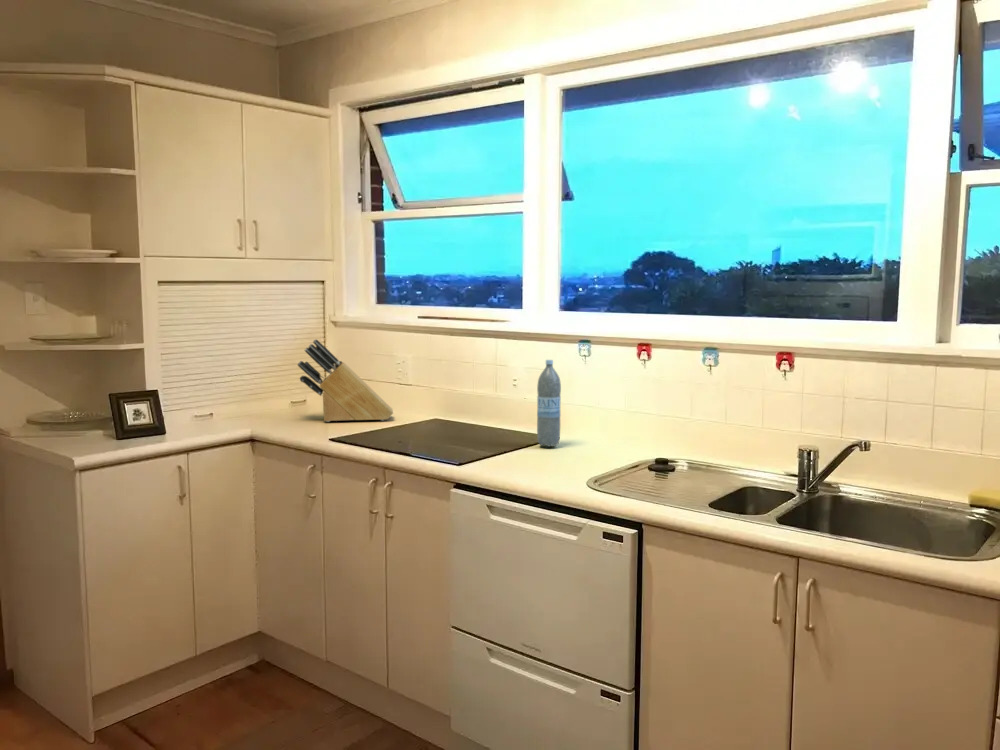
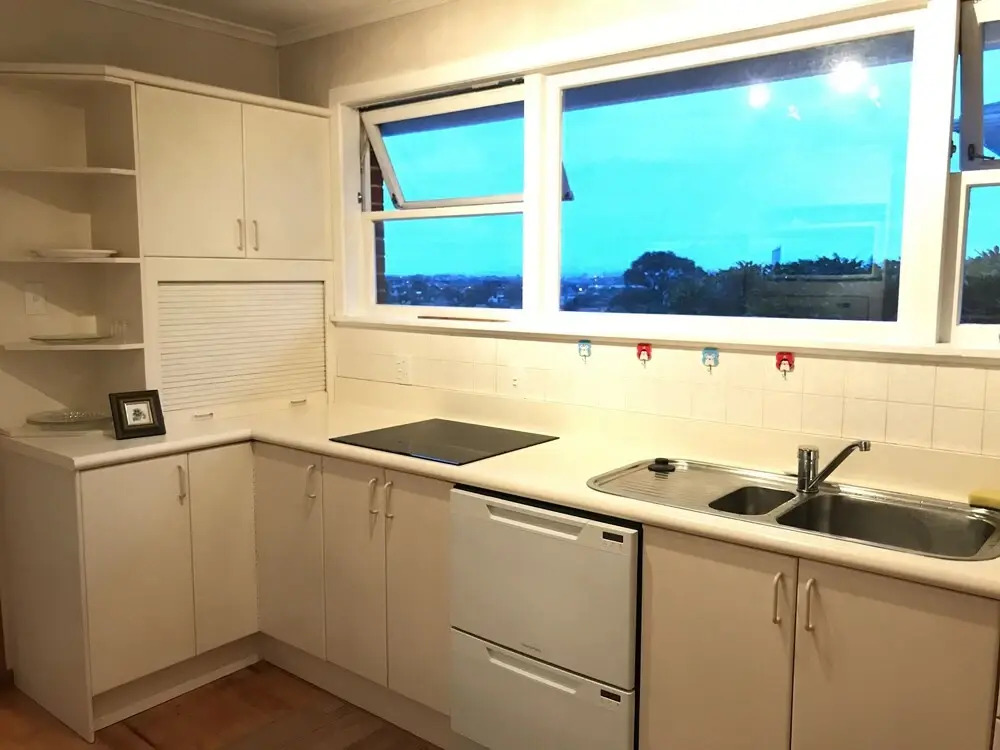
- knife block (345, 379)
- water bottle (548, 403)
